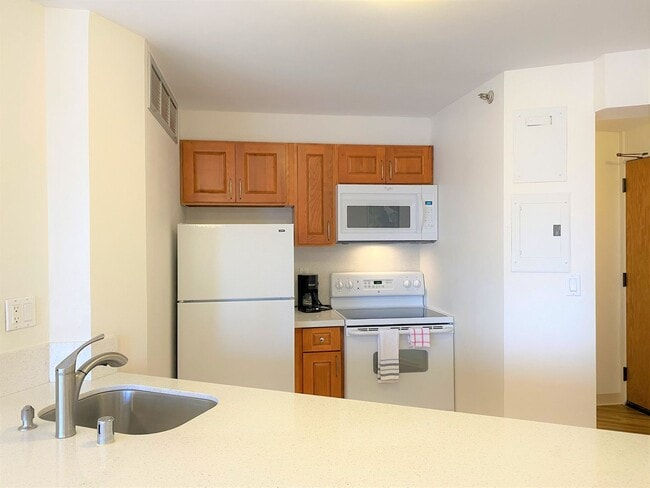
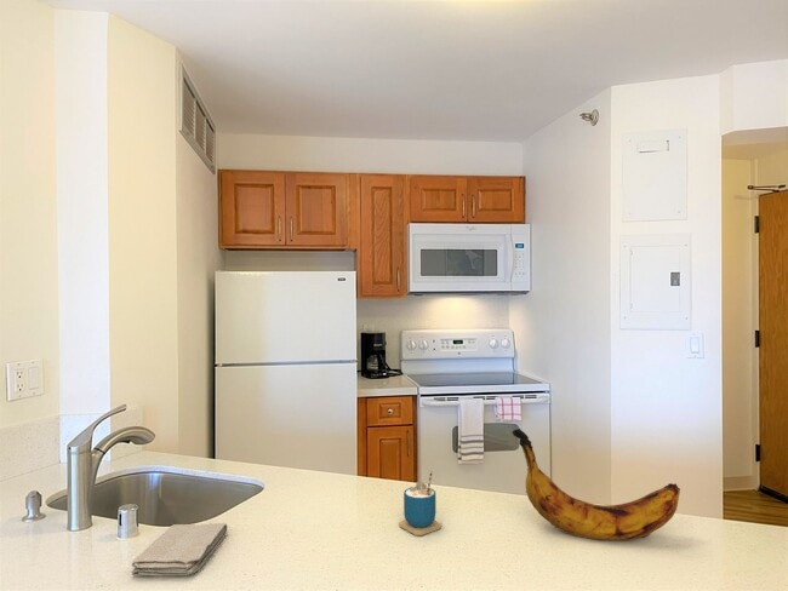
+ cup (419, 497)
+ banana (589, 503)
+ washcloth (182, 546)
